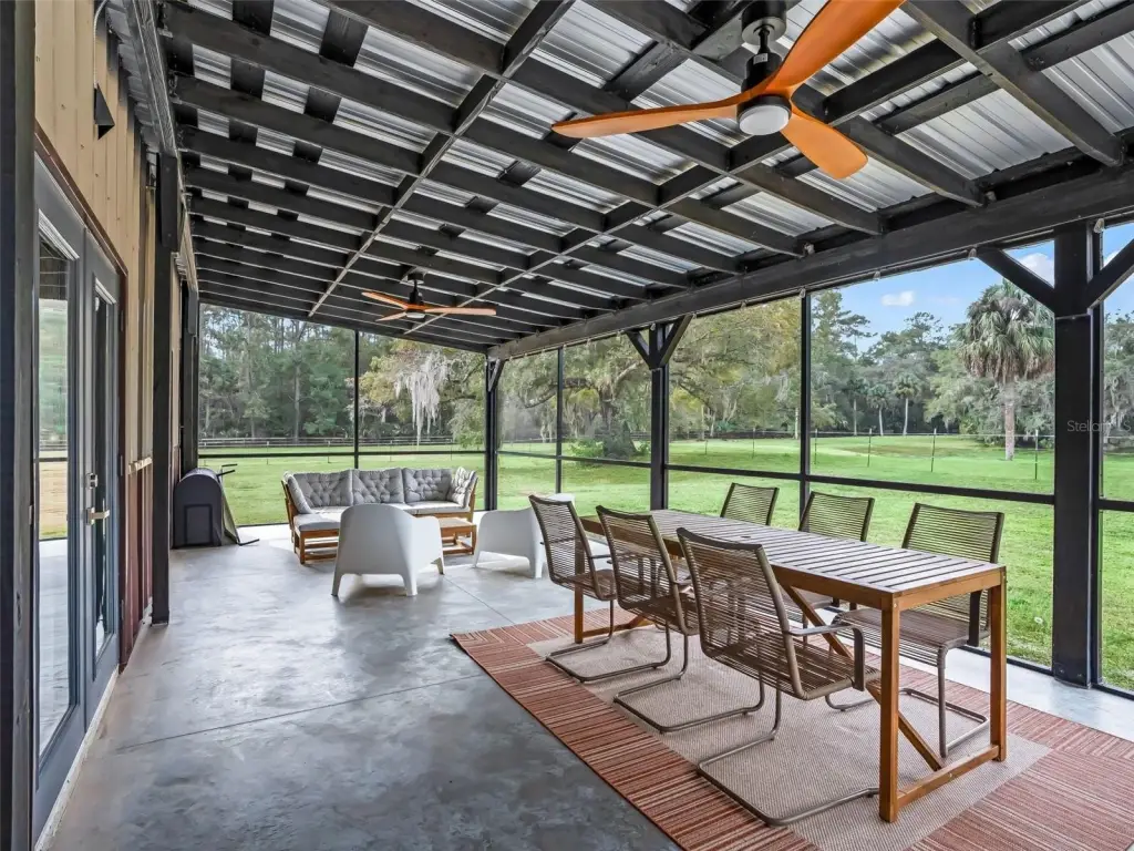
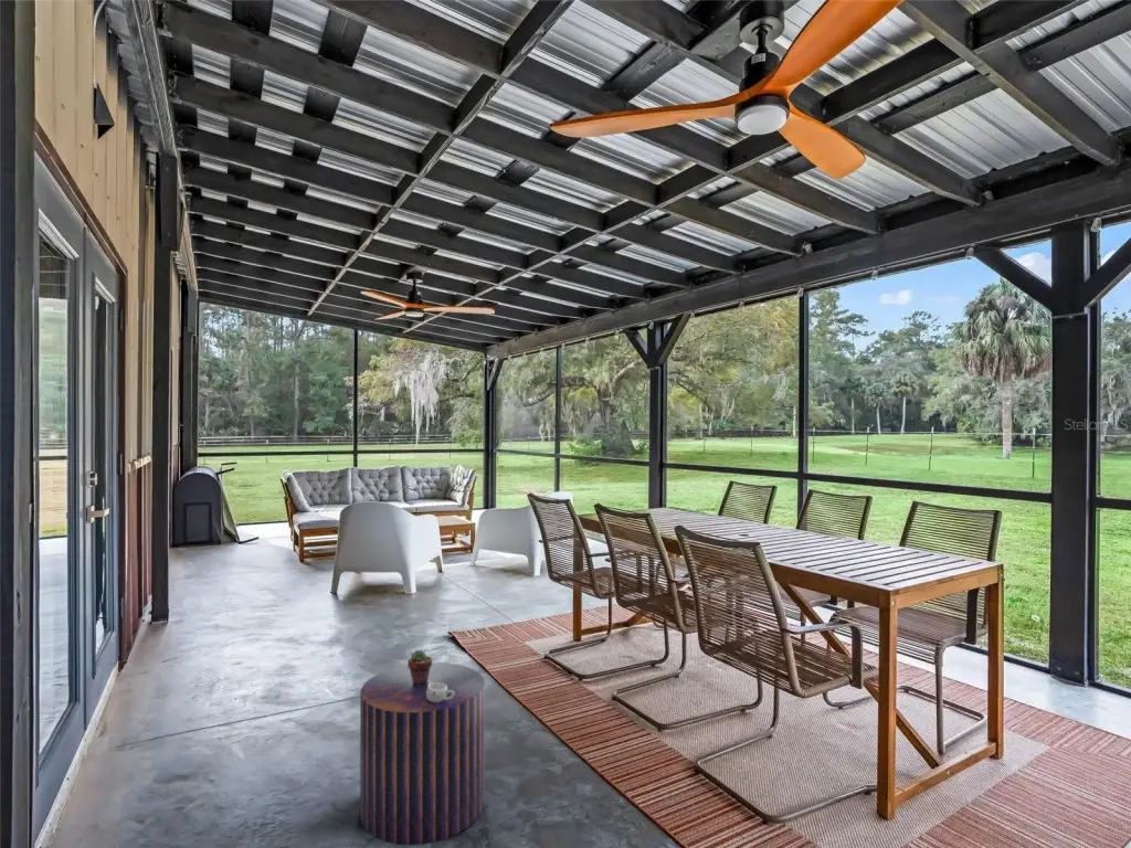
+ stool (423, 745)
+ potted succulent (420, 665)
+ mug (442, 693)
